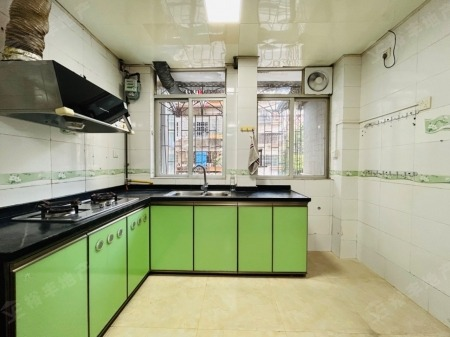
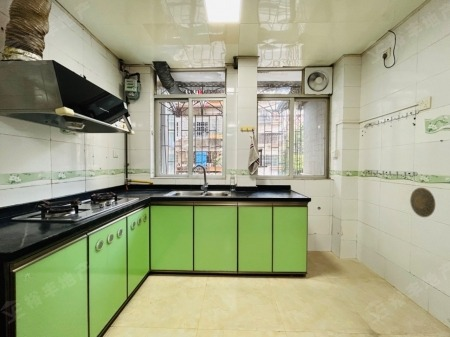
+ decorative plate (420, 202)
